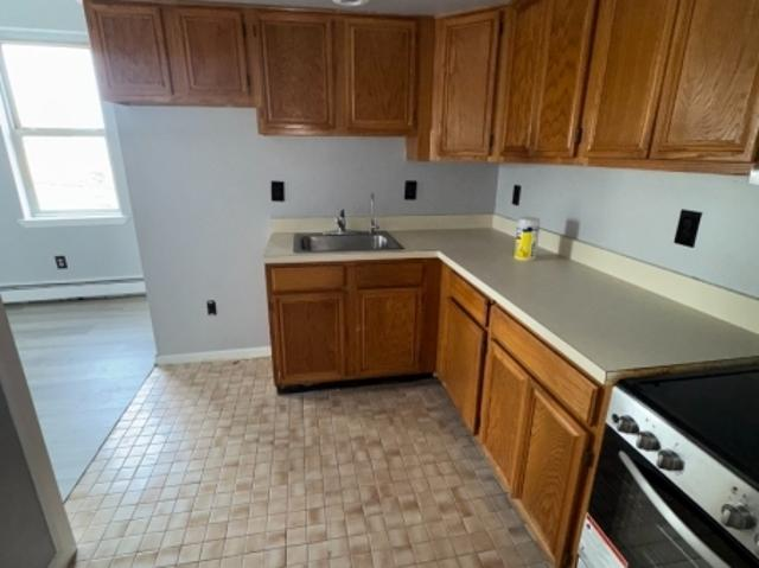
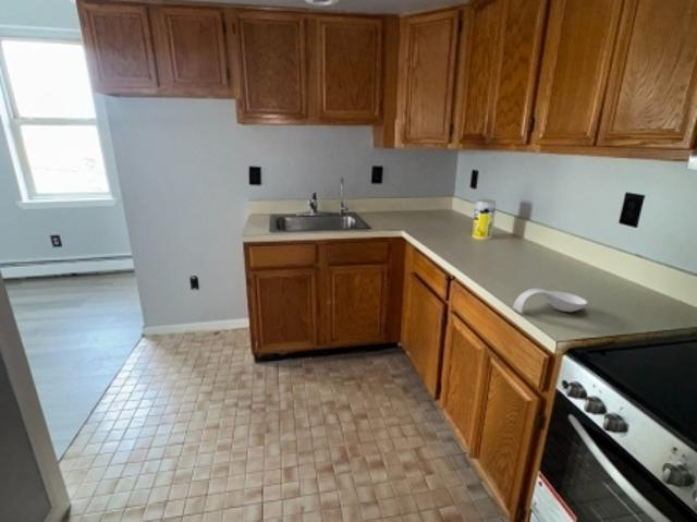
+ spoon rest (550, 299)
